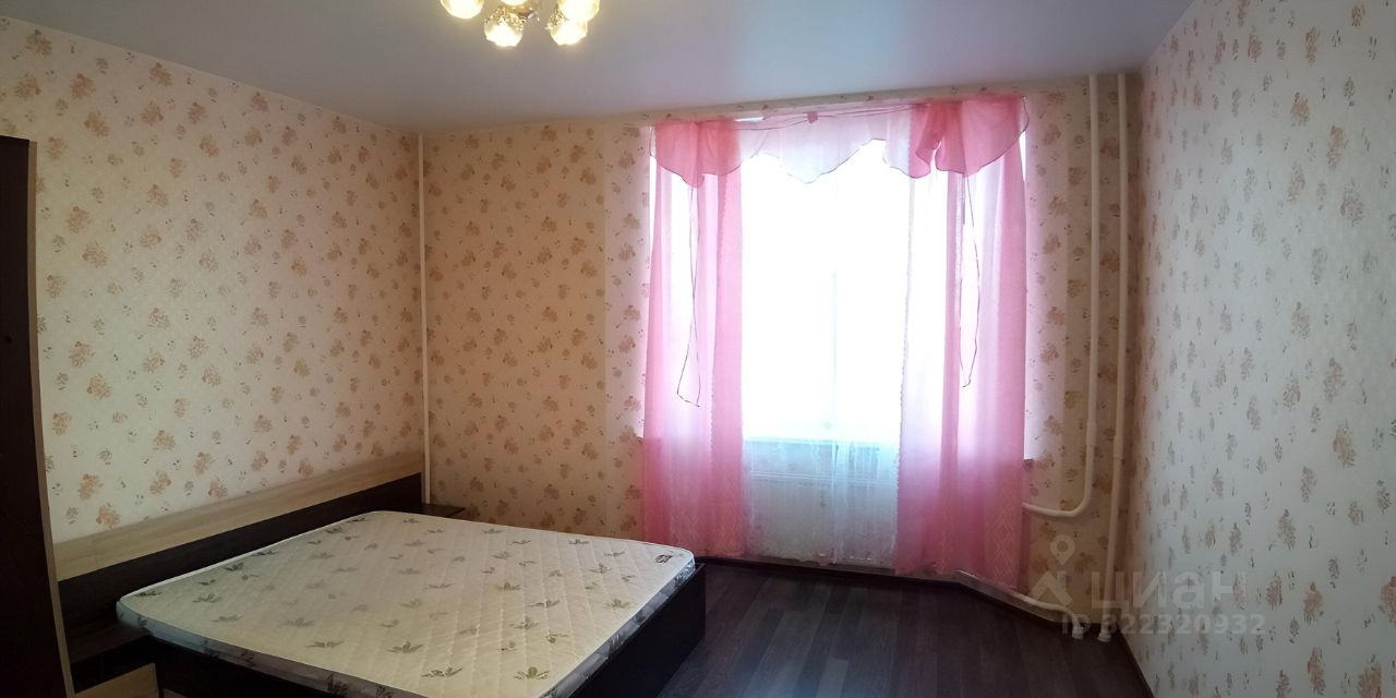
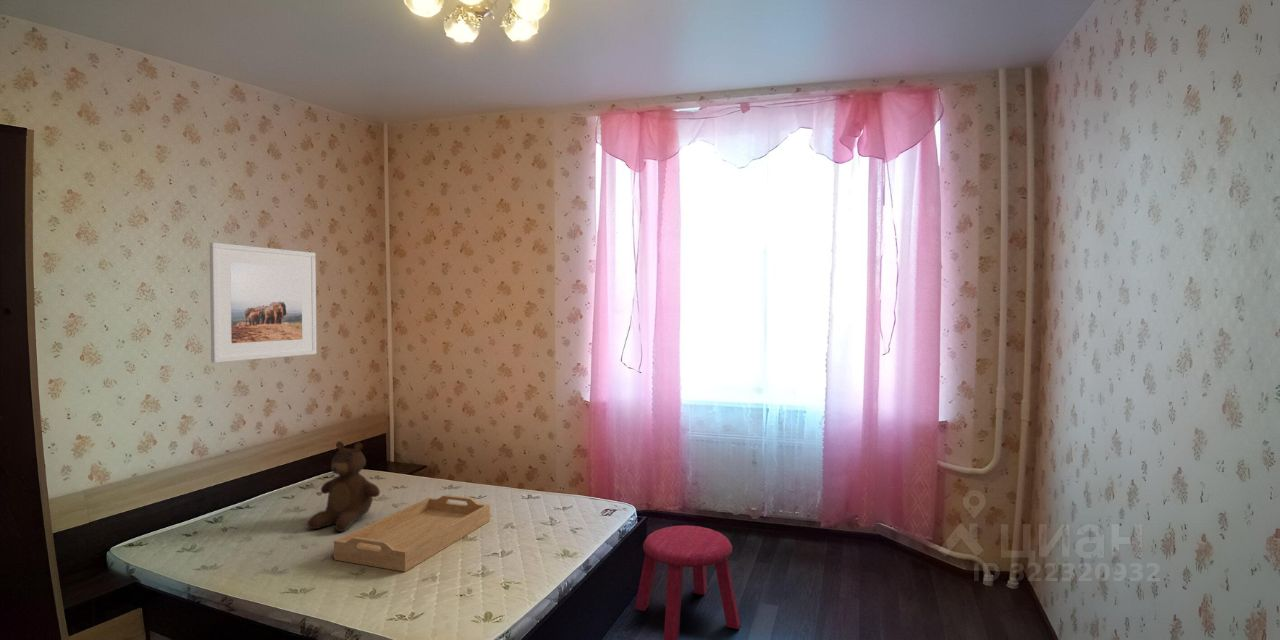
+ serving tray (418, 527)
+ teddy bear (342, 483)
+ stool (682, 575)
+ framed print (267, 303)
